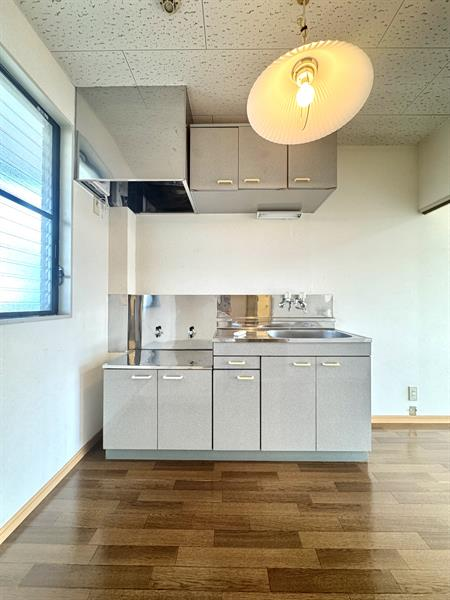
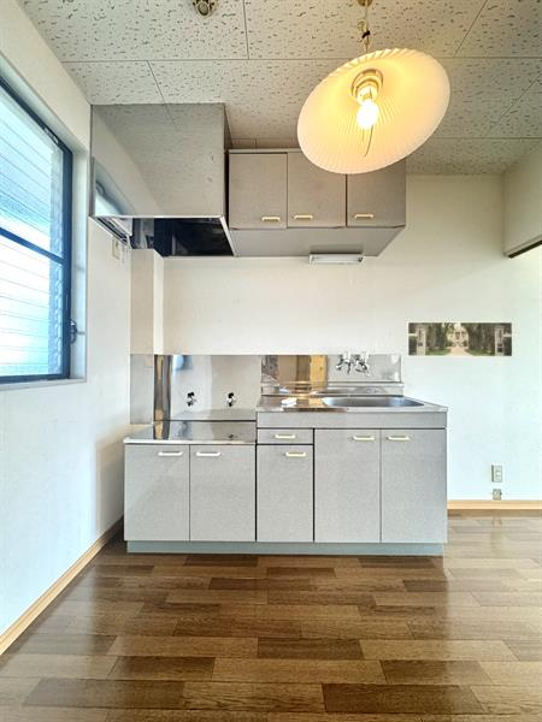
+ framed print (459, 339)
